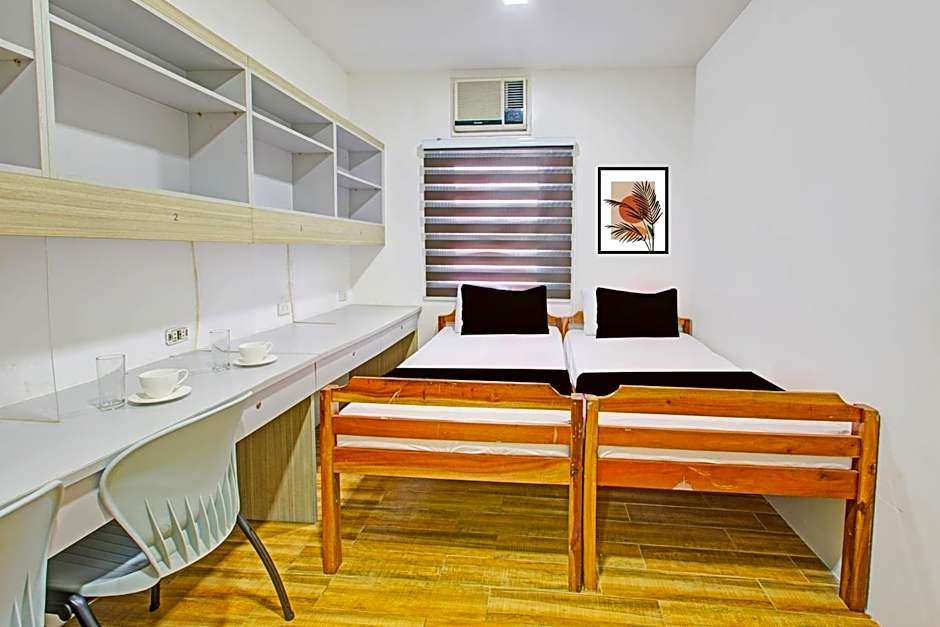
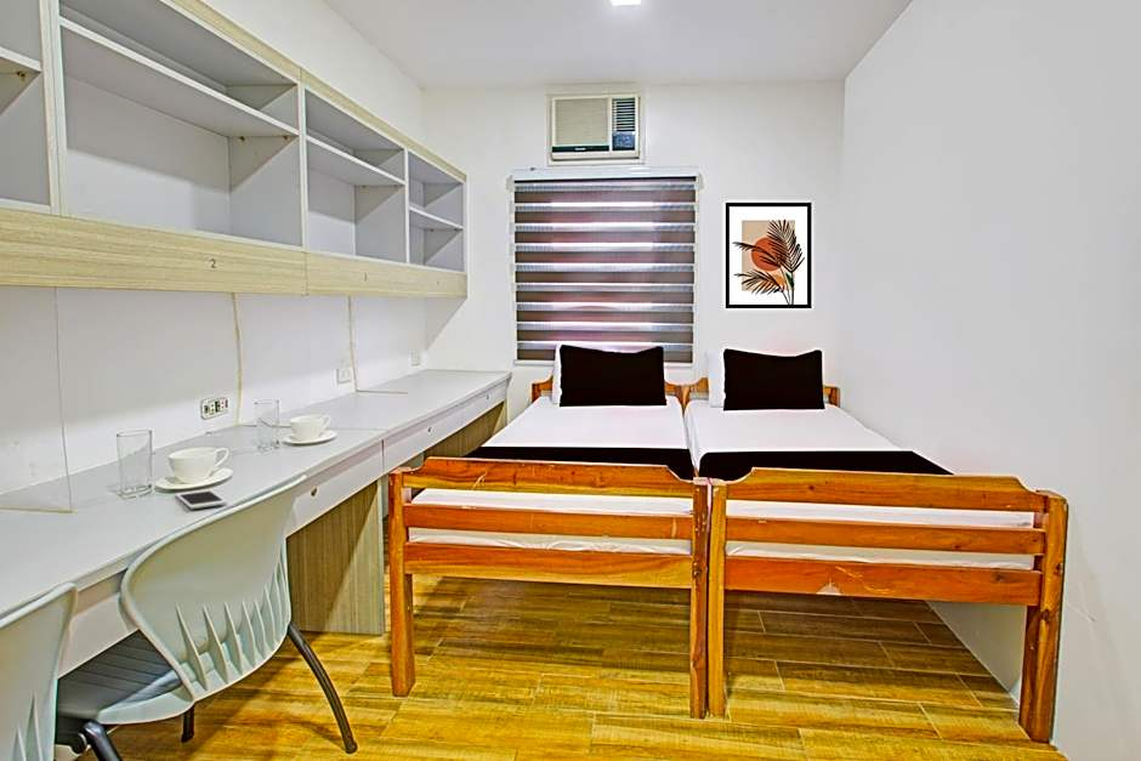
+ cell phone (200, 498)
